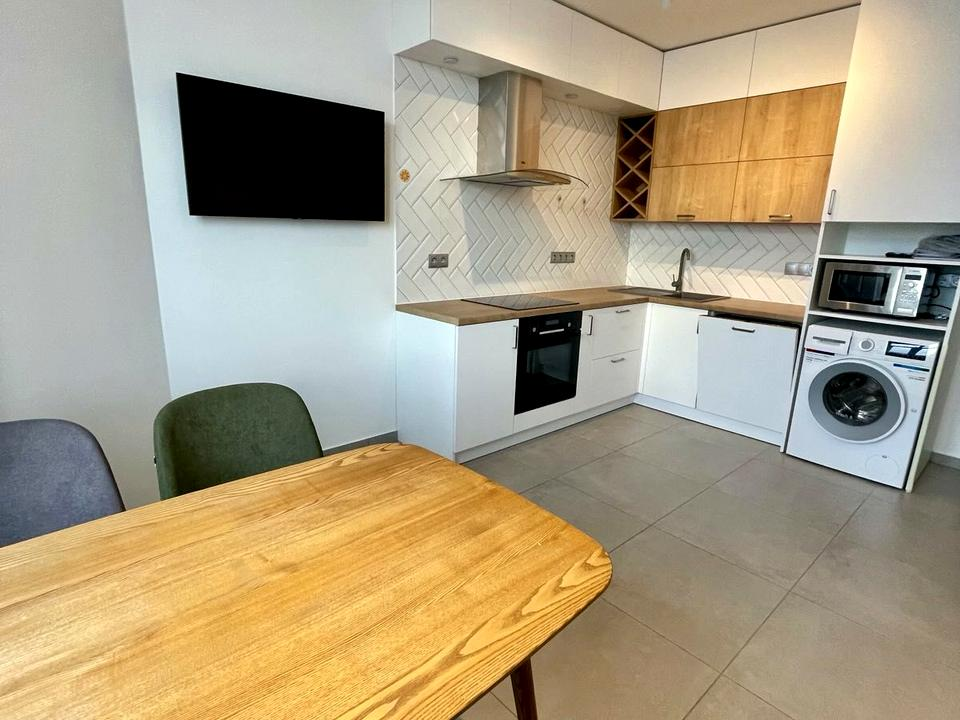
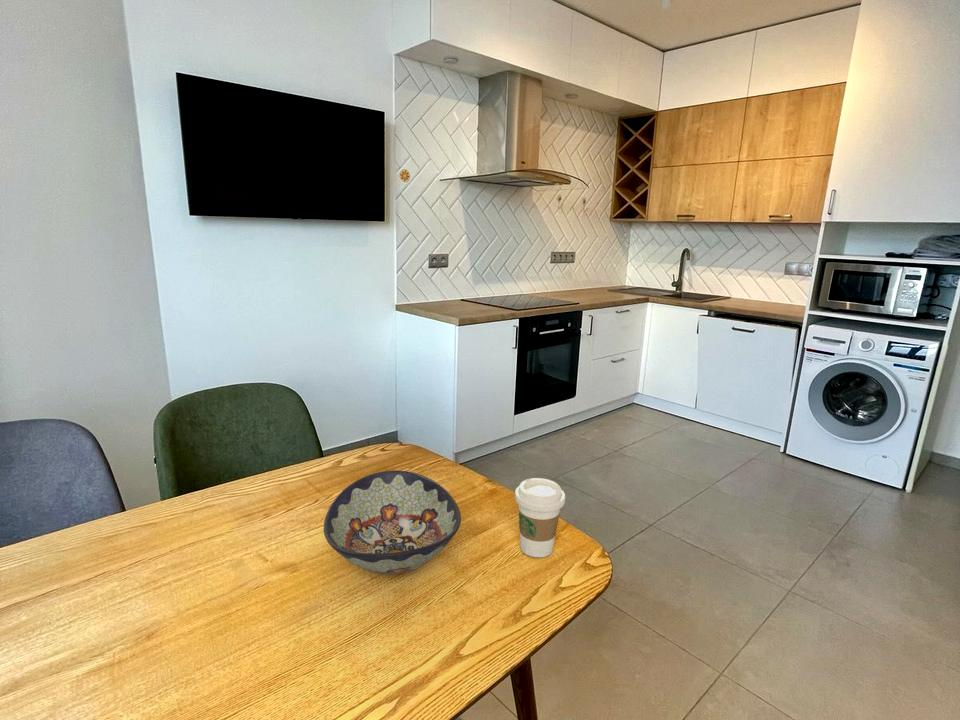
+ decorative bowl (393, 530)
+ coffee cup (538, 518)
